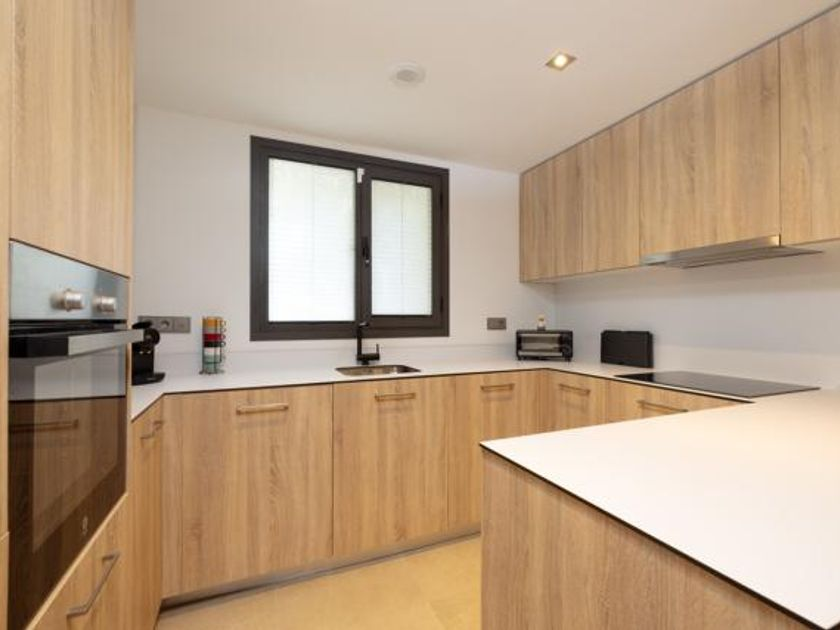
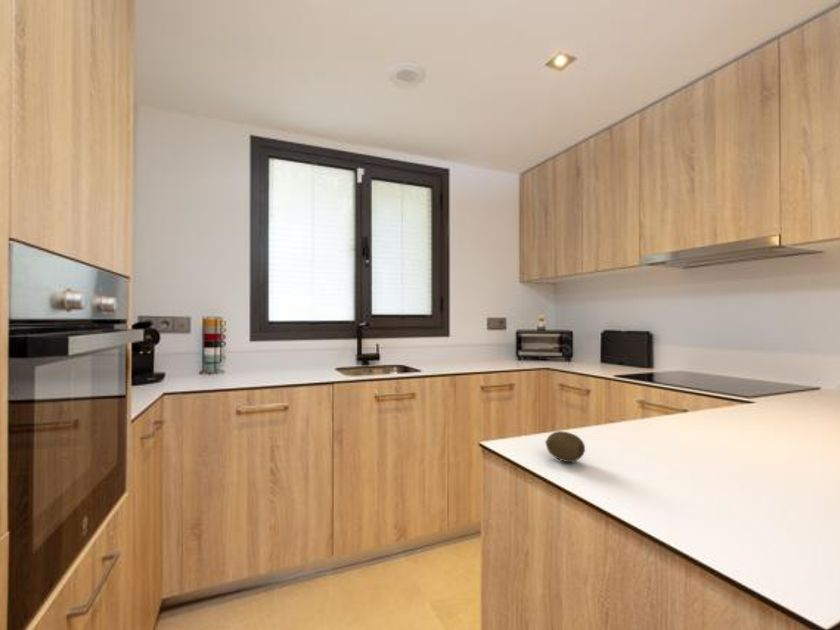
+ fruit (565, 446)
